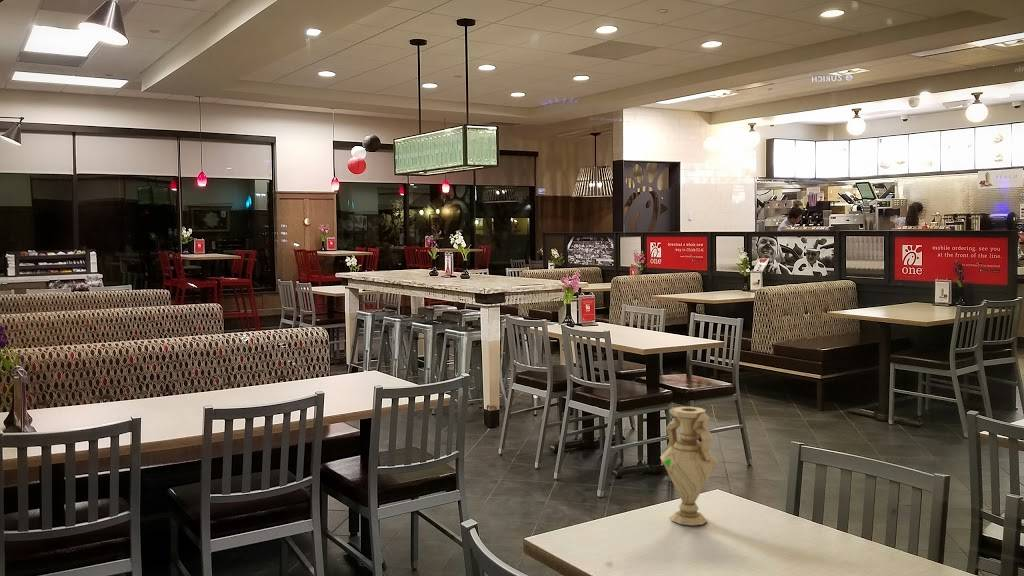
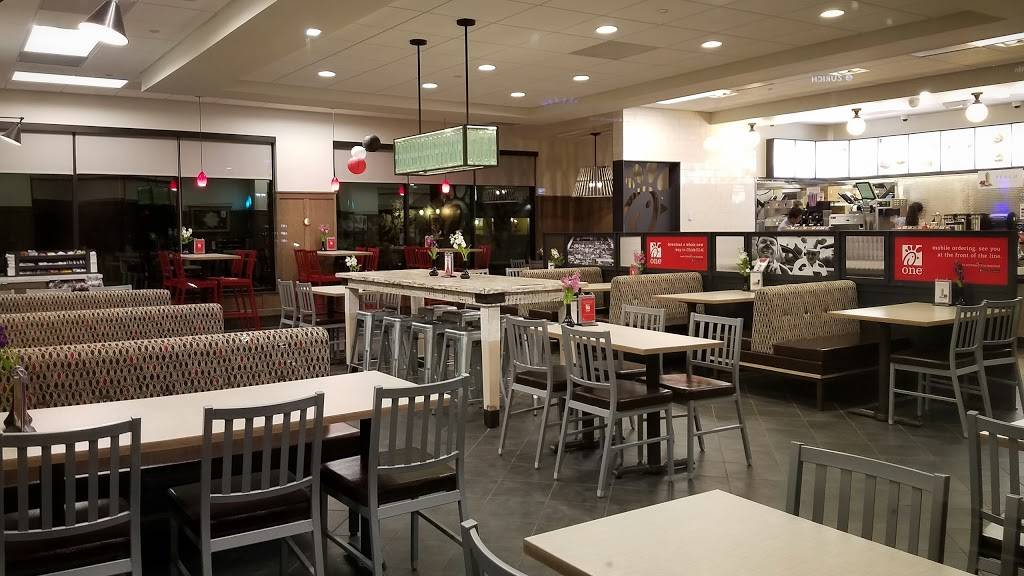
- vase (688, 464)
